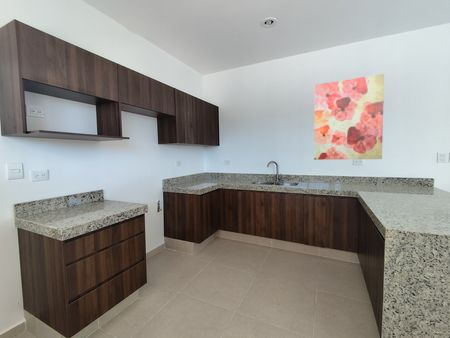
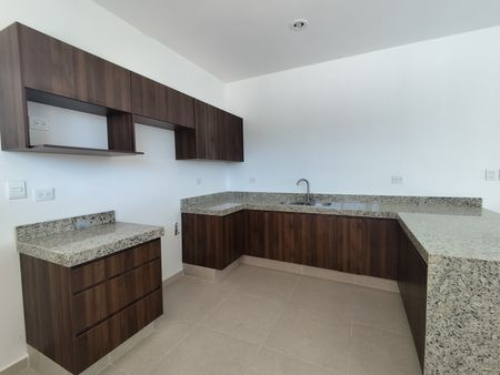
- wall art (346, 120)
